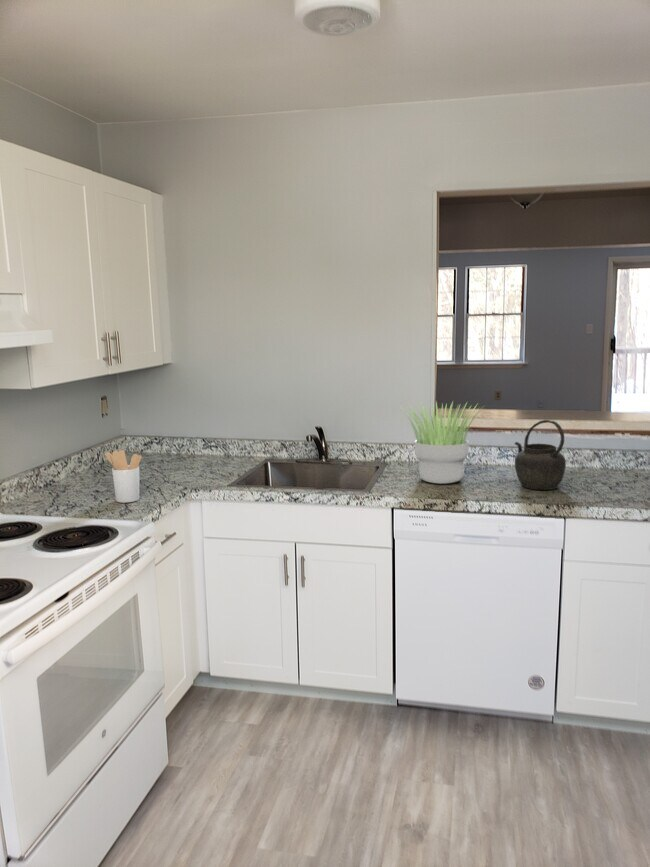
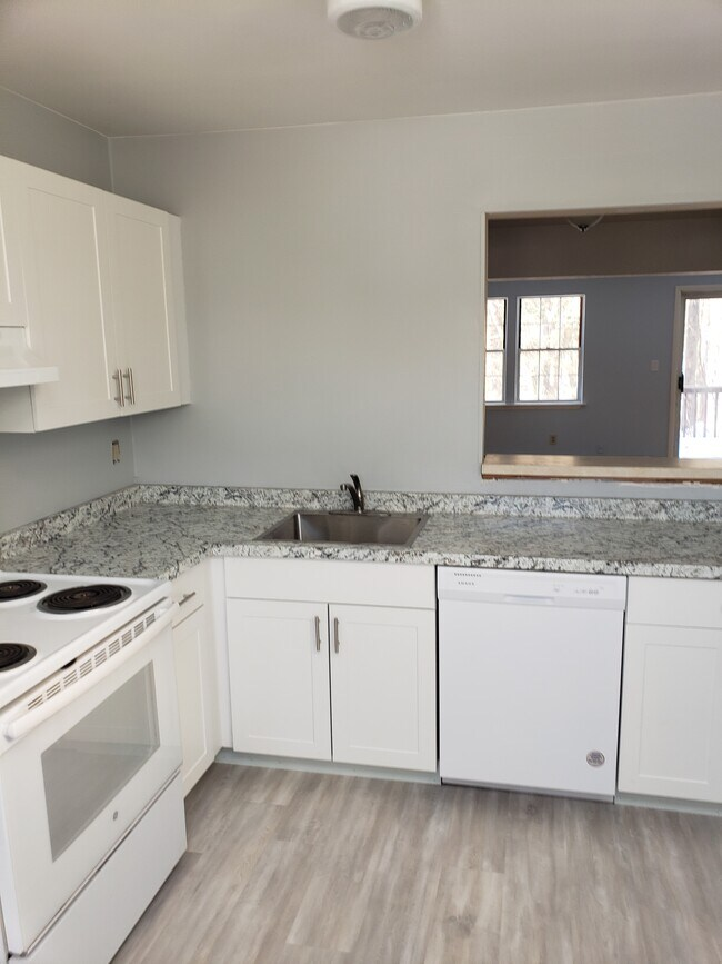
- utensil holder (122, 474)
- kettle (537, 452)
- potted plant (440, 442)
